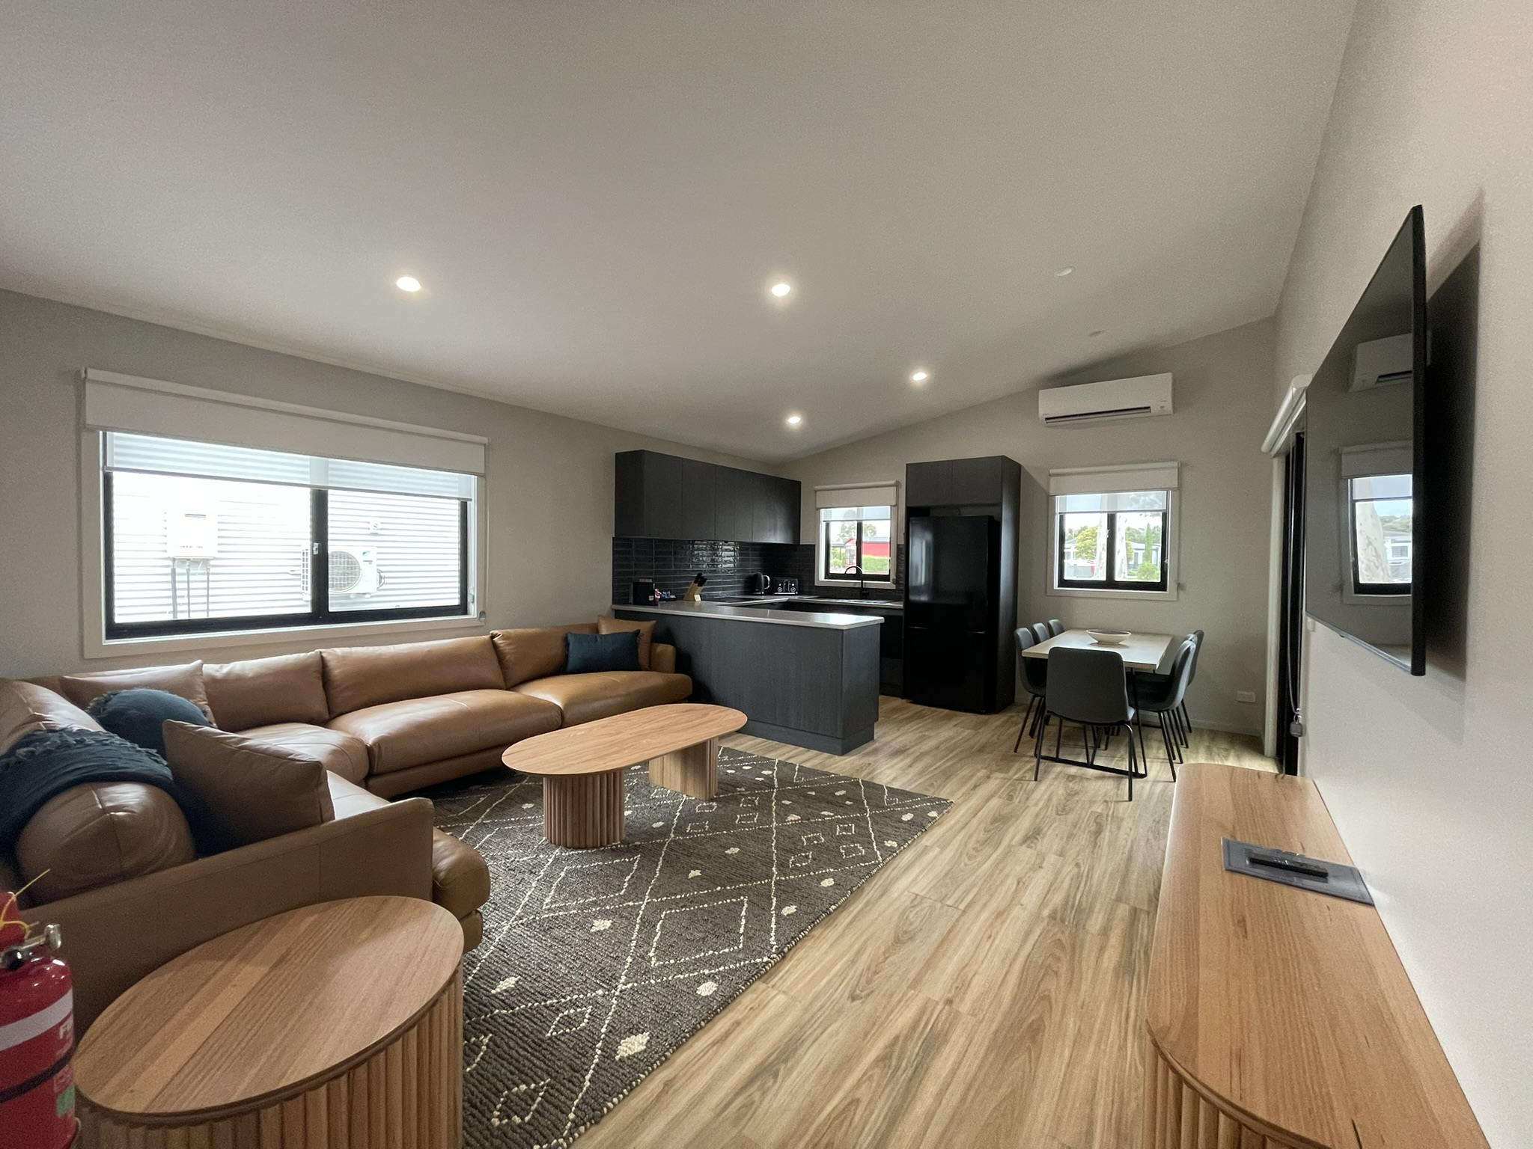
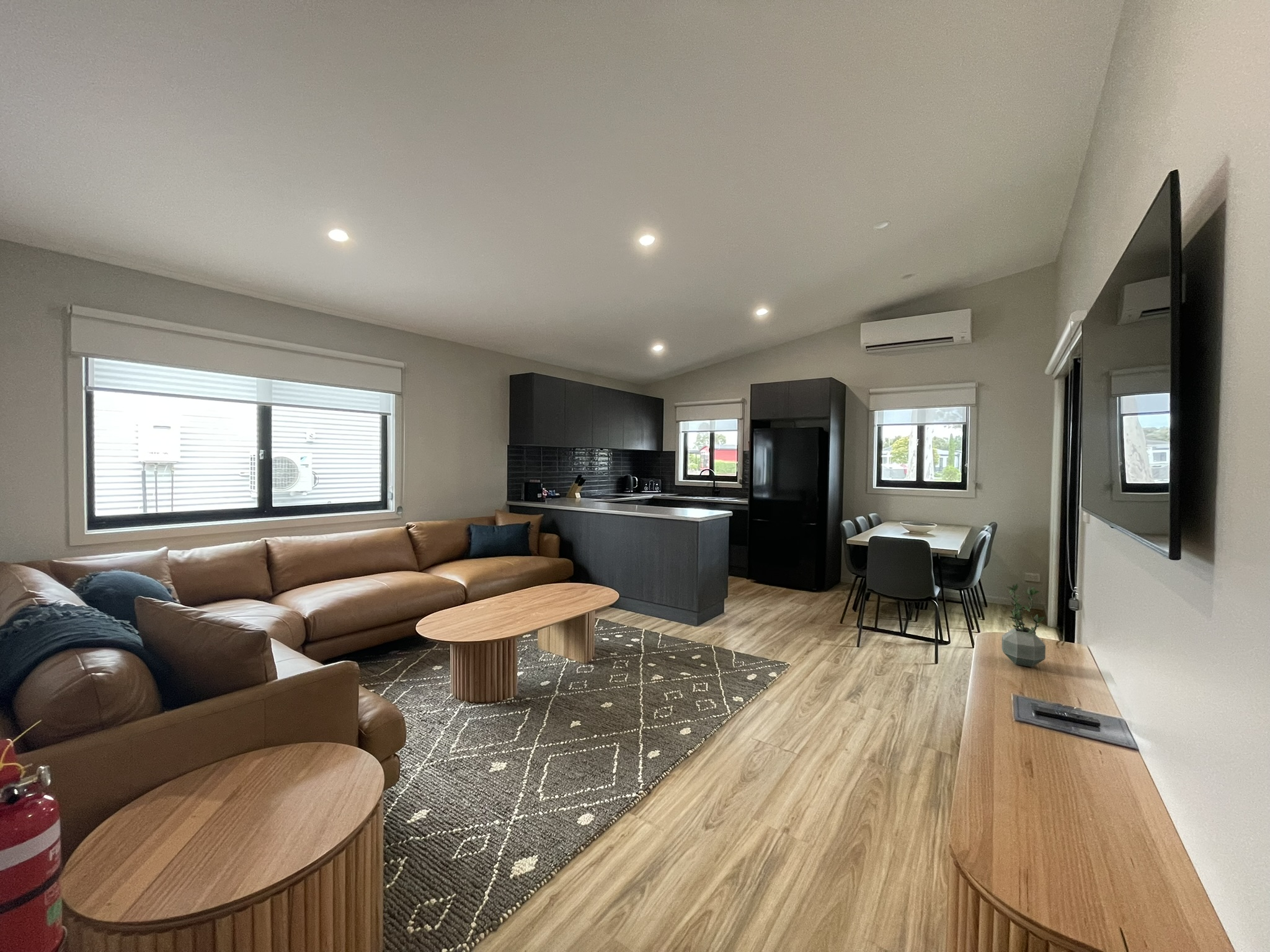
+ potted plant (1024, 625)
